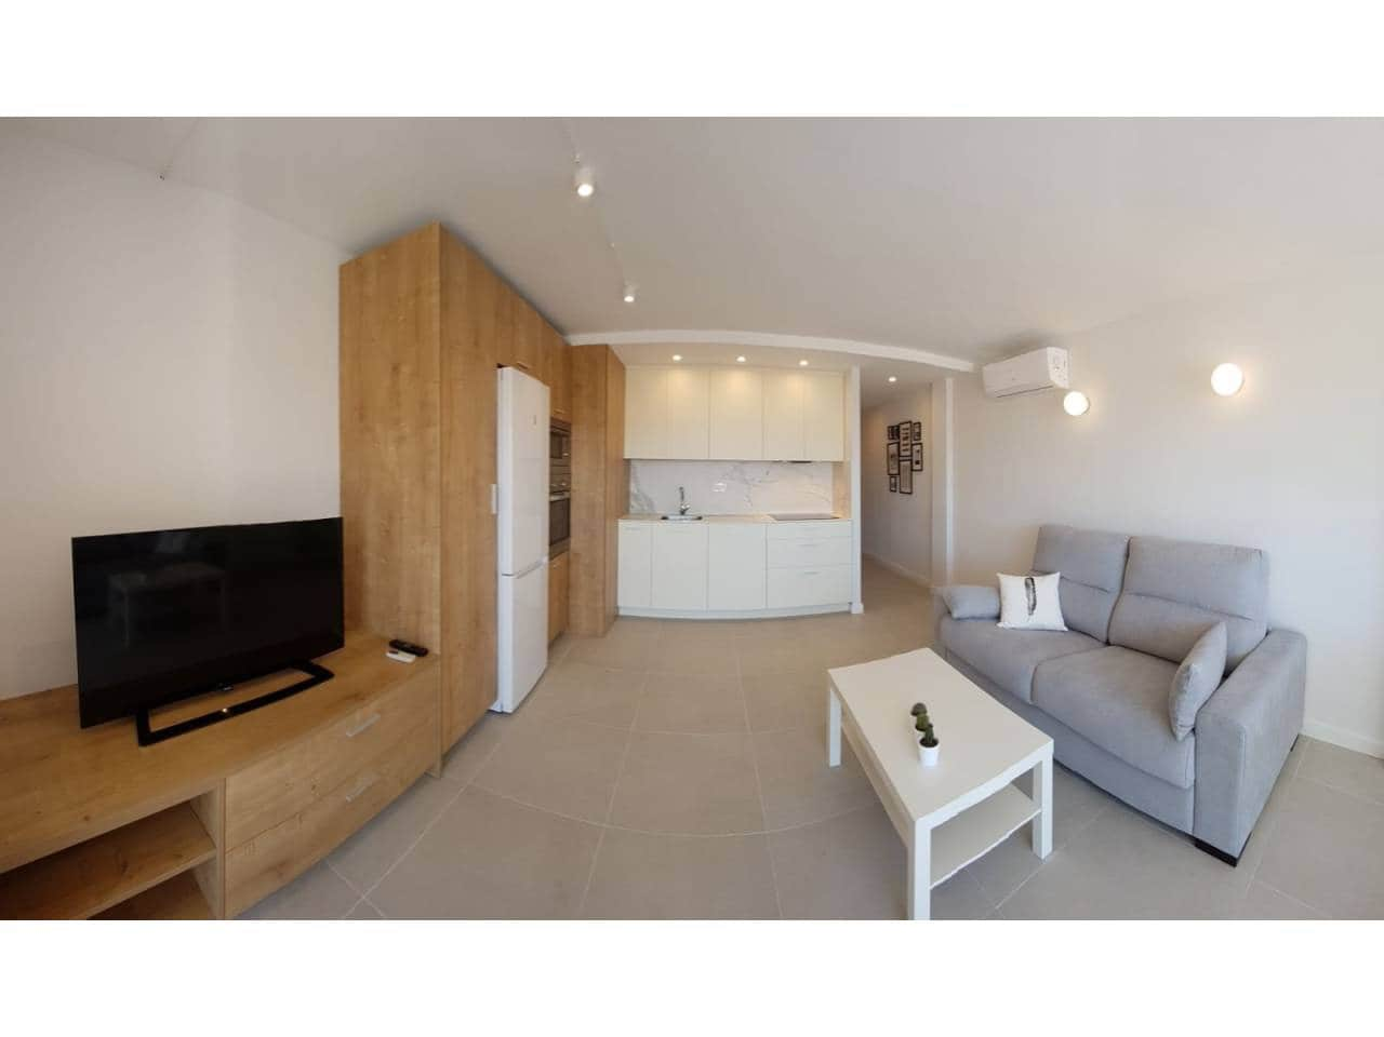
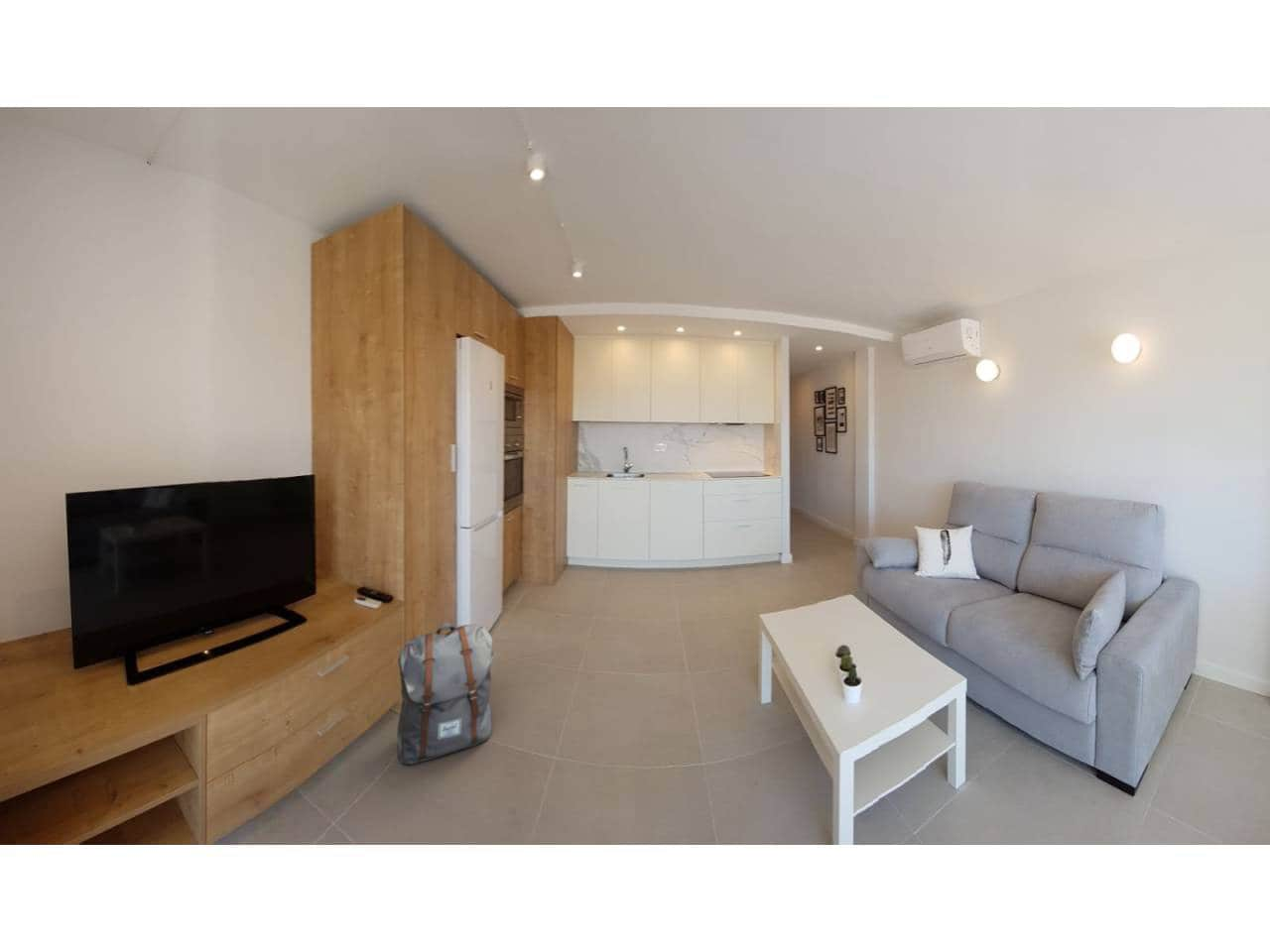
+ backpack (445, 682)
